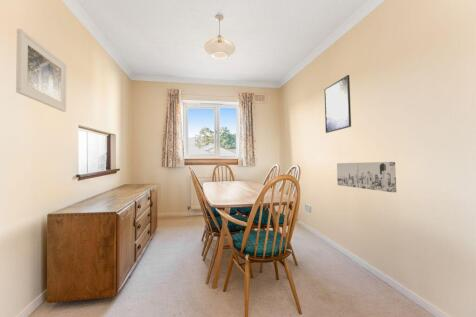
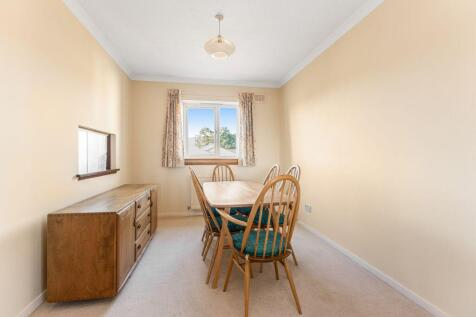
- wall art (361, 175)
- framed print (336, 106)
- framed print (45, 76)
